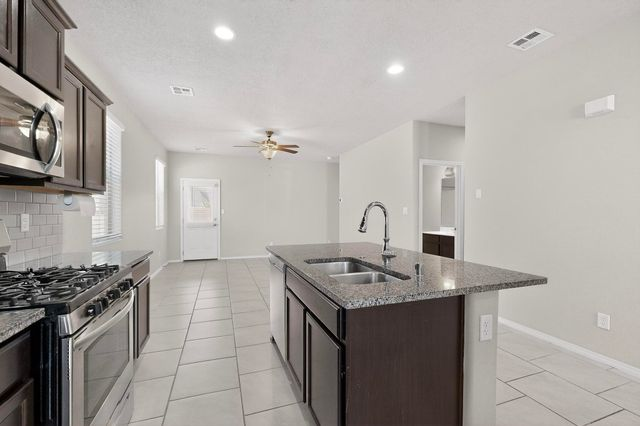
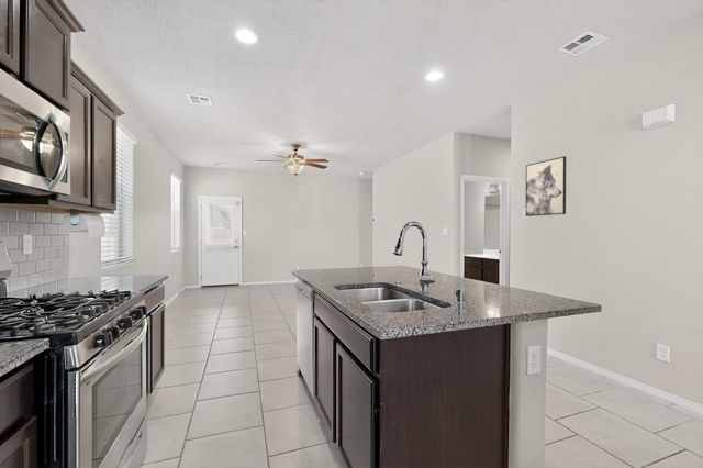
+ wall art (544, 188)
